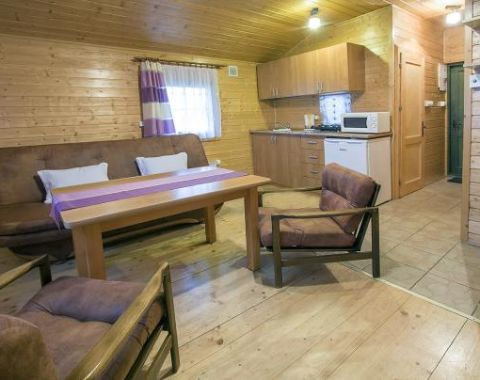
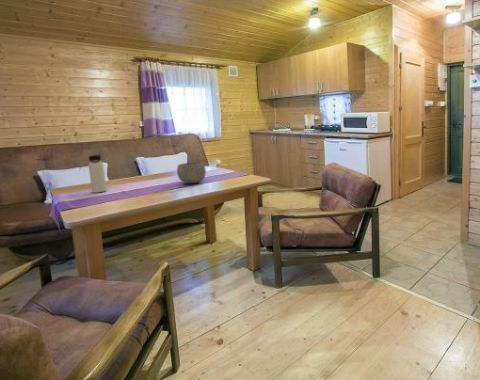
+ bowl (191, 173)
+ water bottle (97, 173)
